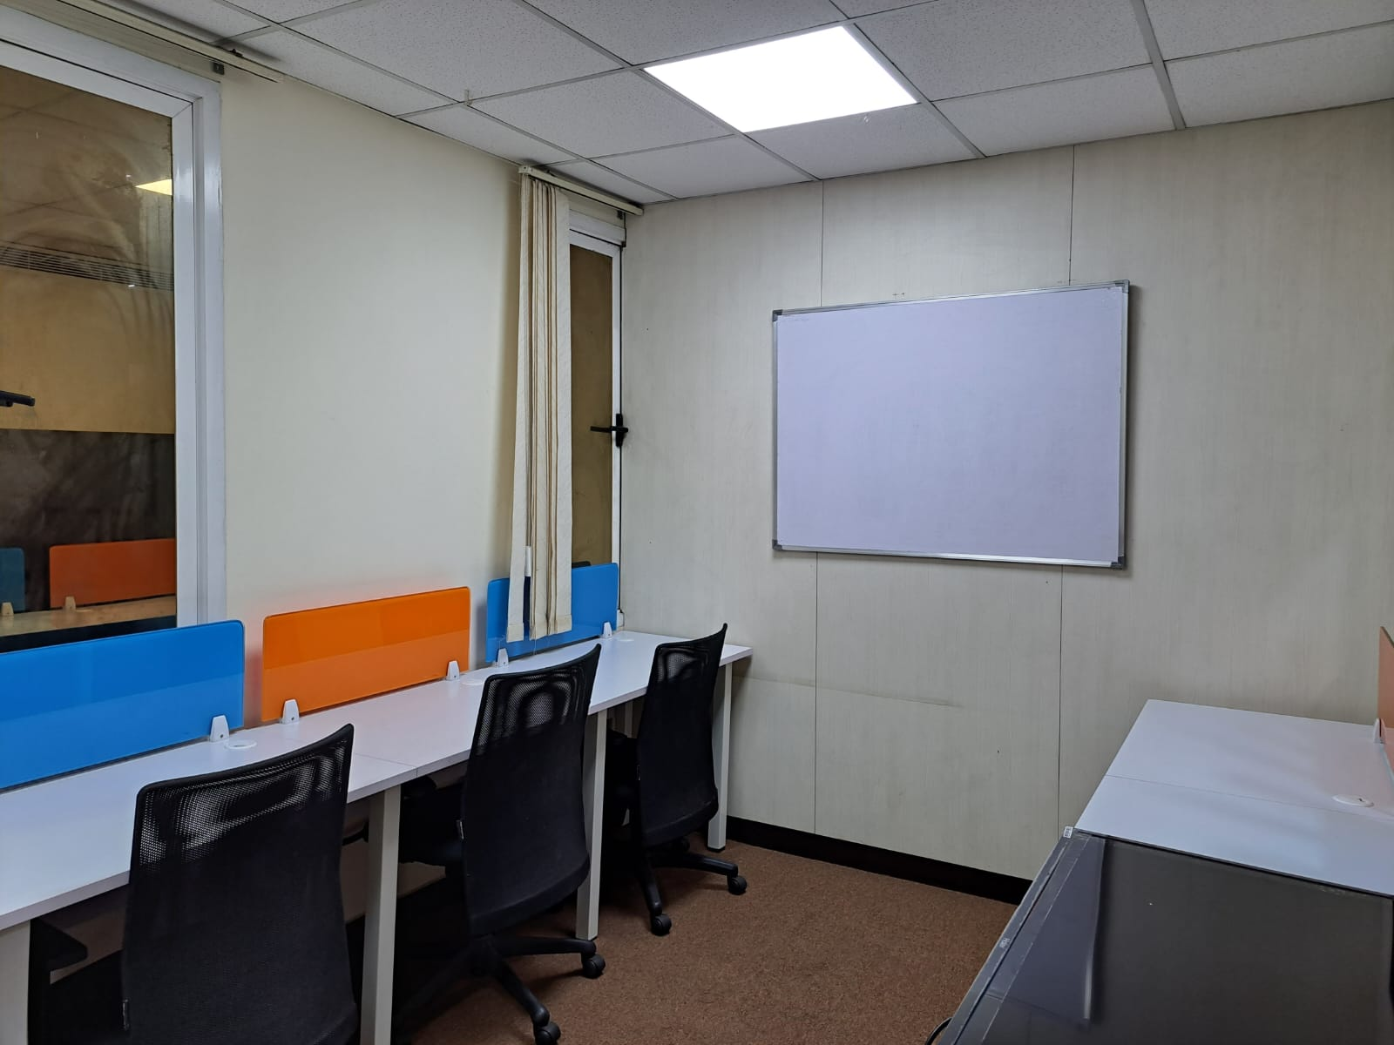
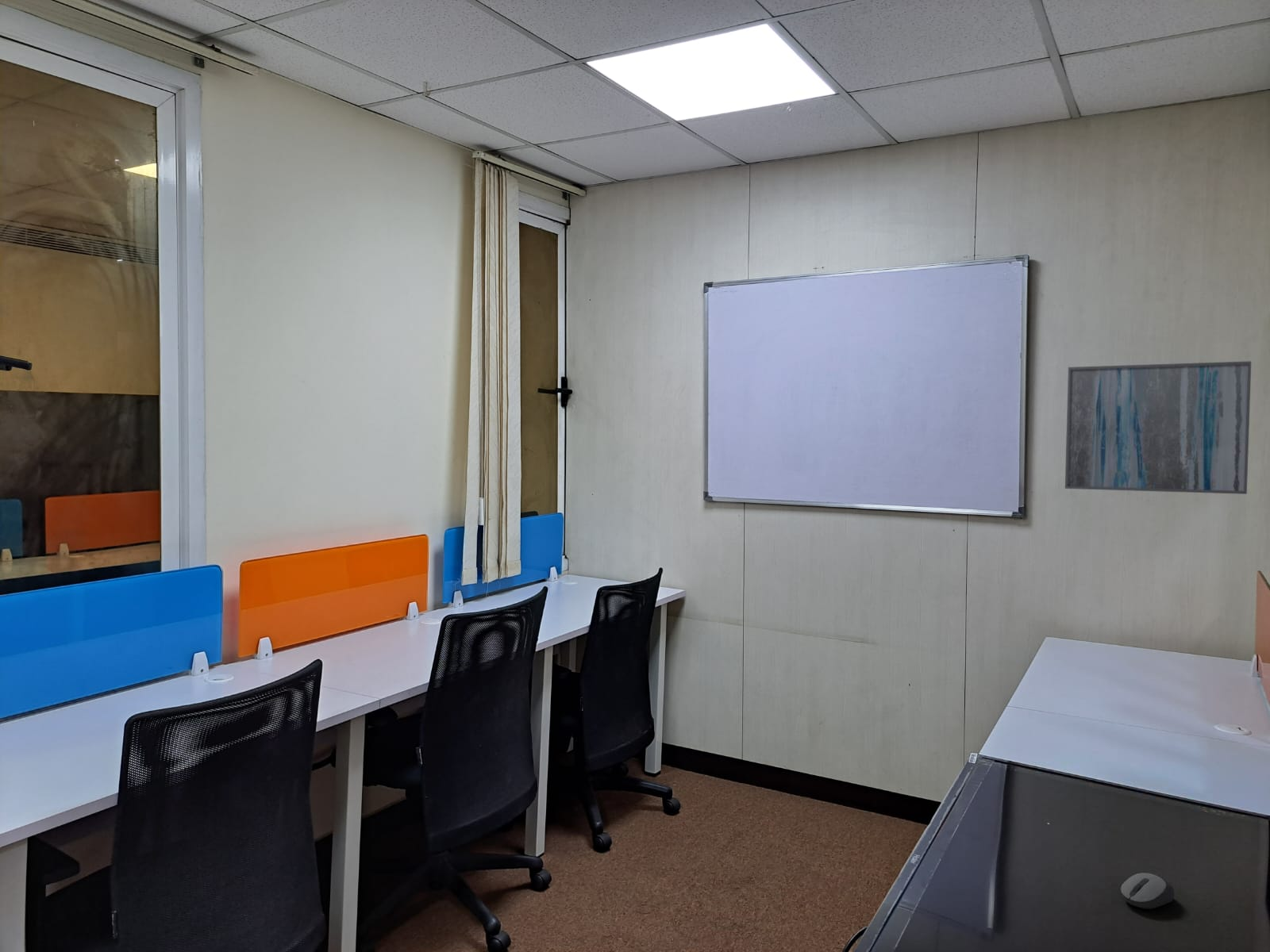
+ computer mouse (1147, 889)
+ wall art (1153, 428)
